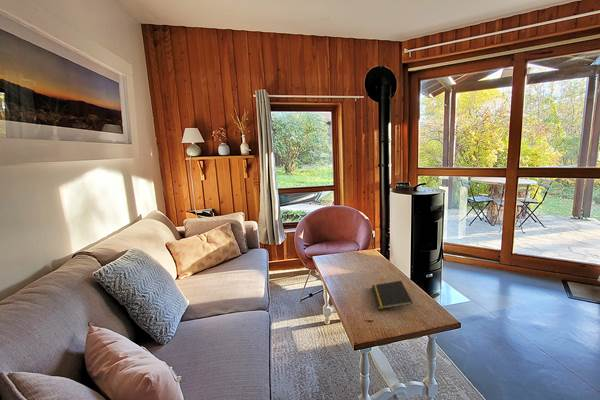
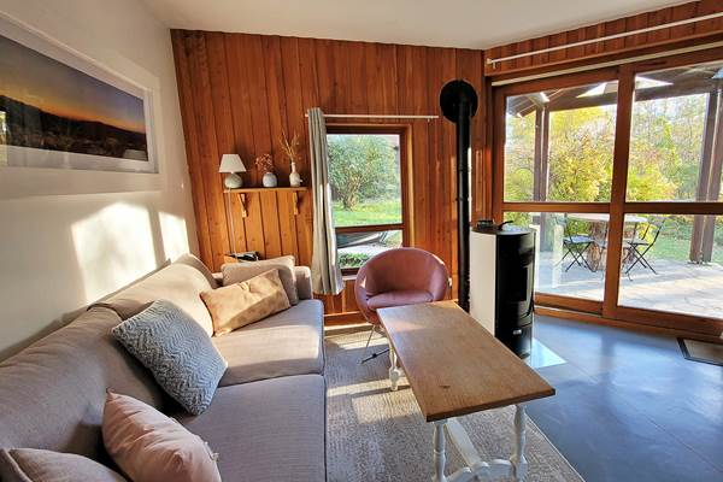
- notepad (390, 293)
